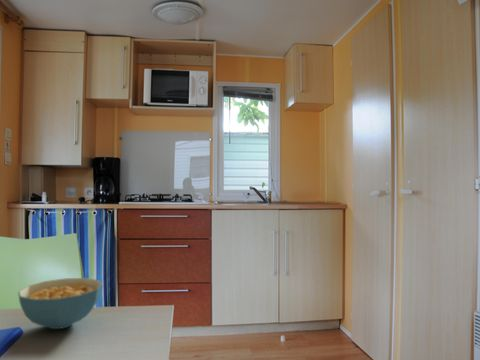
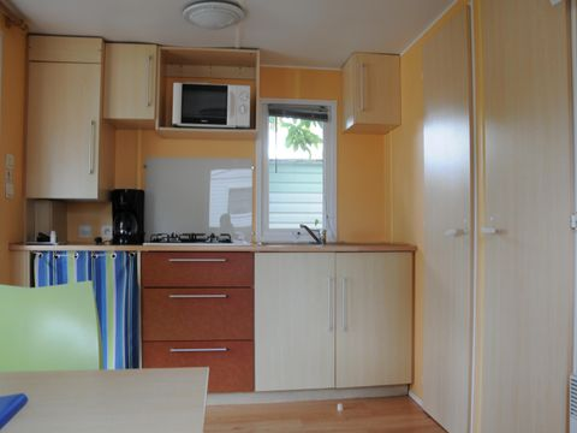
- cereal bowl (61, 306)
